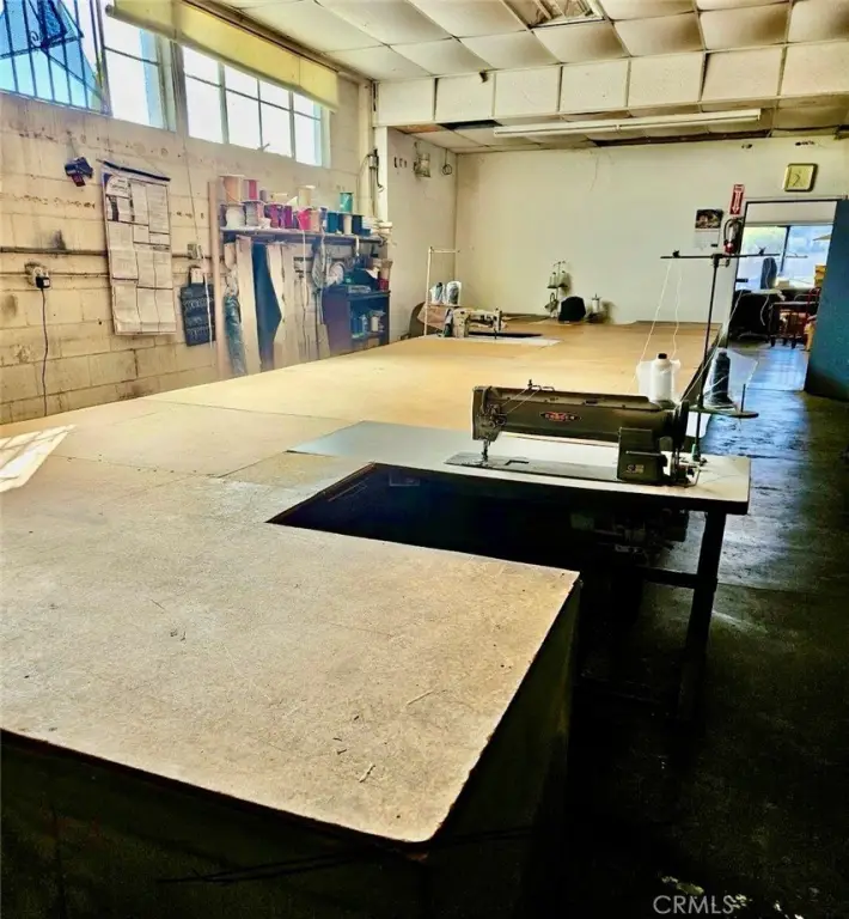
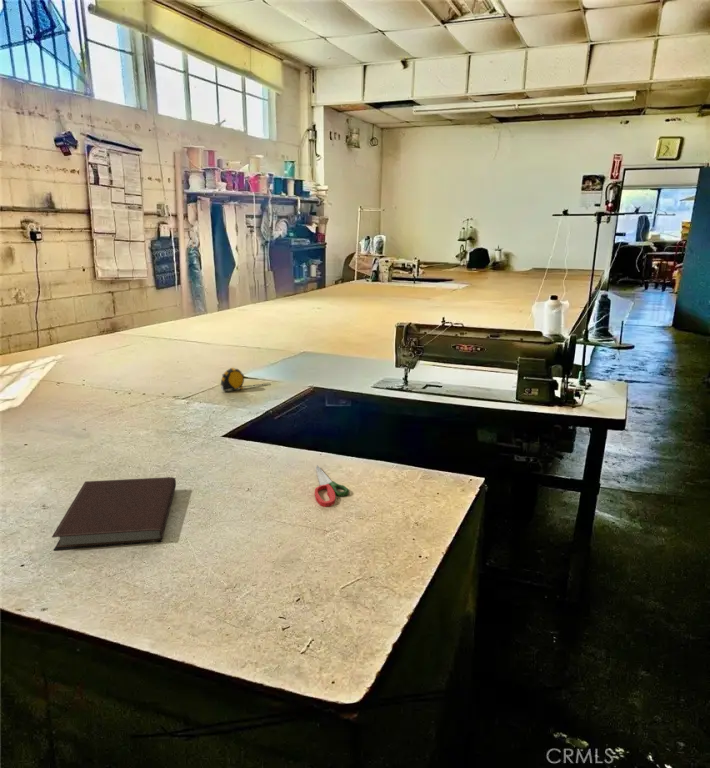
+ scissors (325, 484)
+ tape measure (243, 377)
+ notebook (120, 509)
